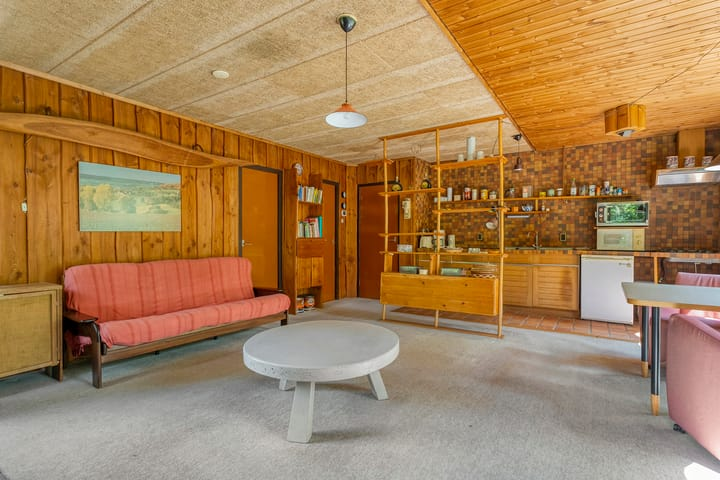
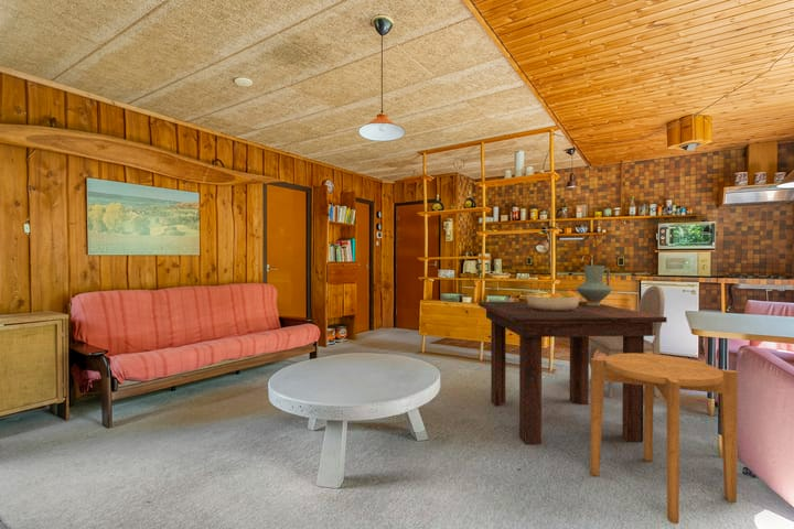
+ dining chair (621, 337)
+ side table (652, 425)
+ fruit bowl (552, 299)
+ dining table (570, 364)
+ ceramic pitcher (593, 284)
